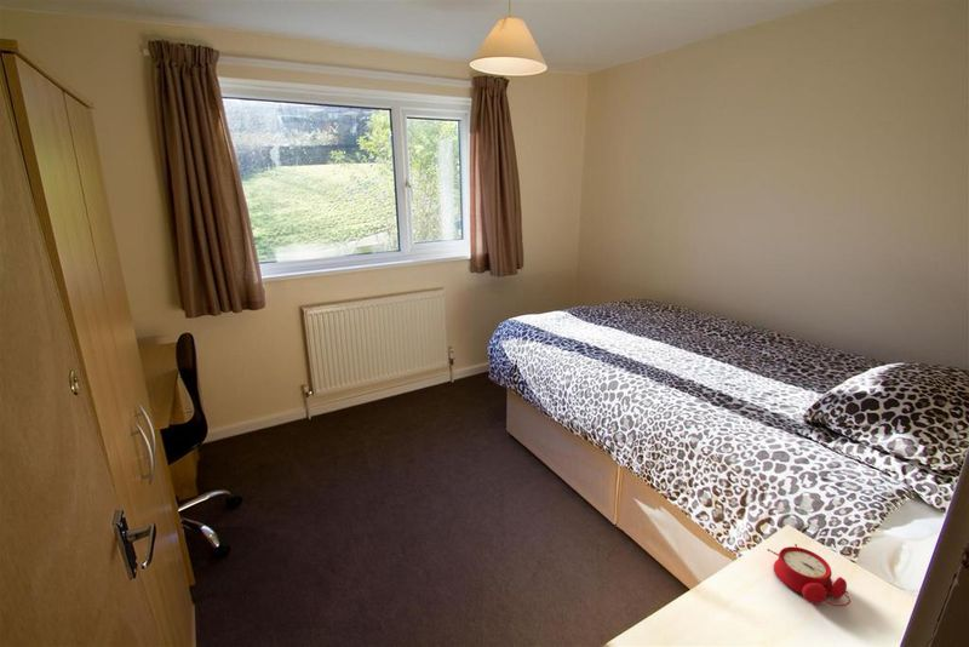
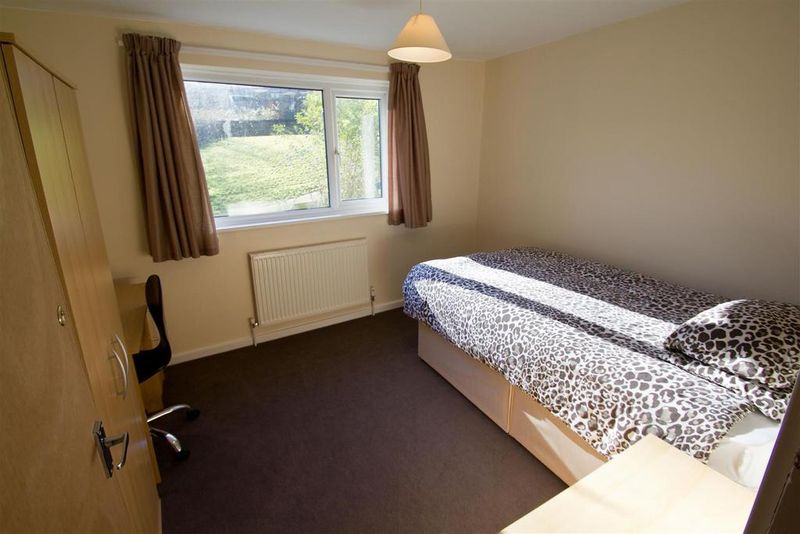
- alarm clock (809, 576)
